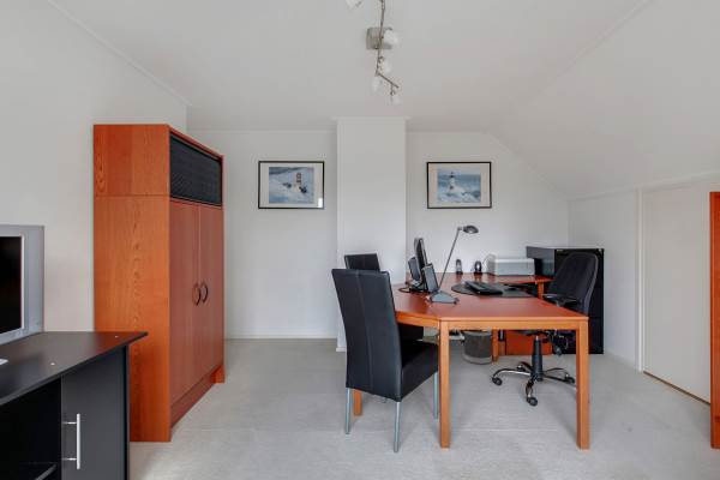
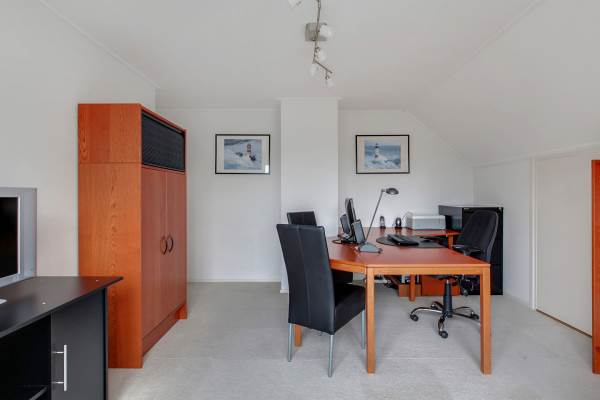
- wastebasket (478, 344)
